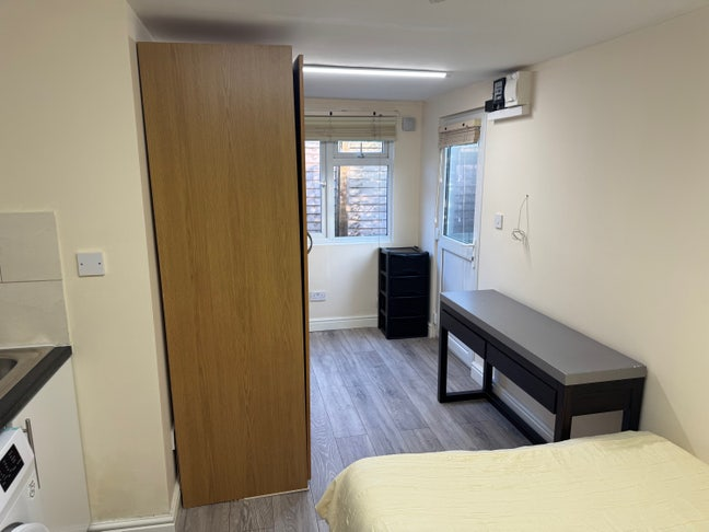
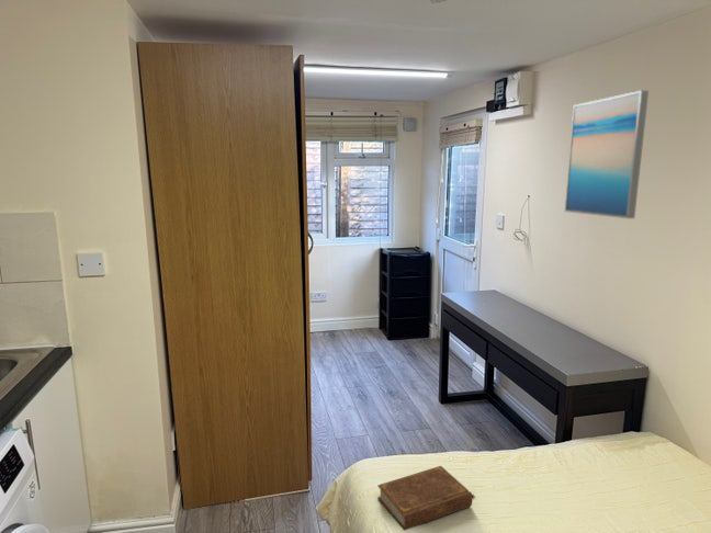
+ wall art (601, 158)
+ book (424, 496)
